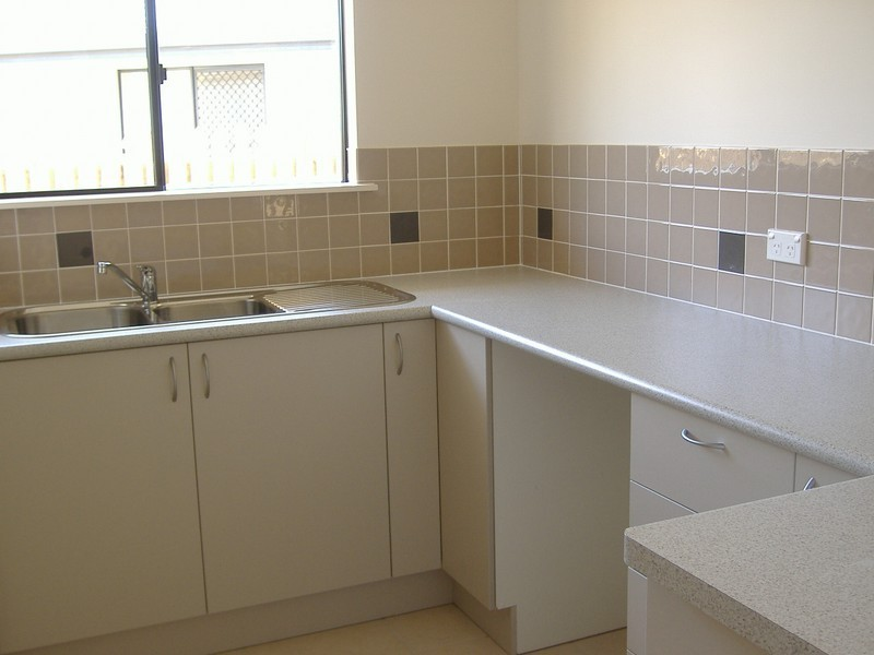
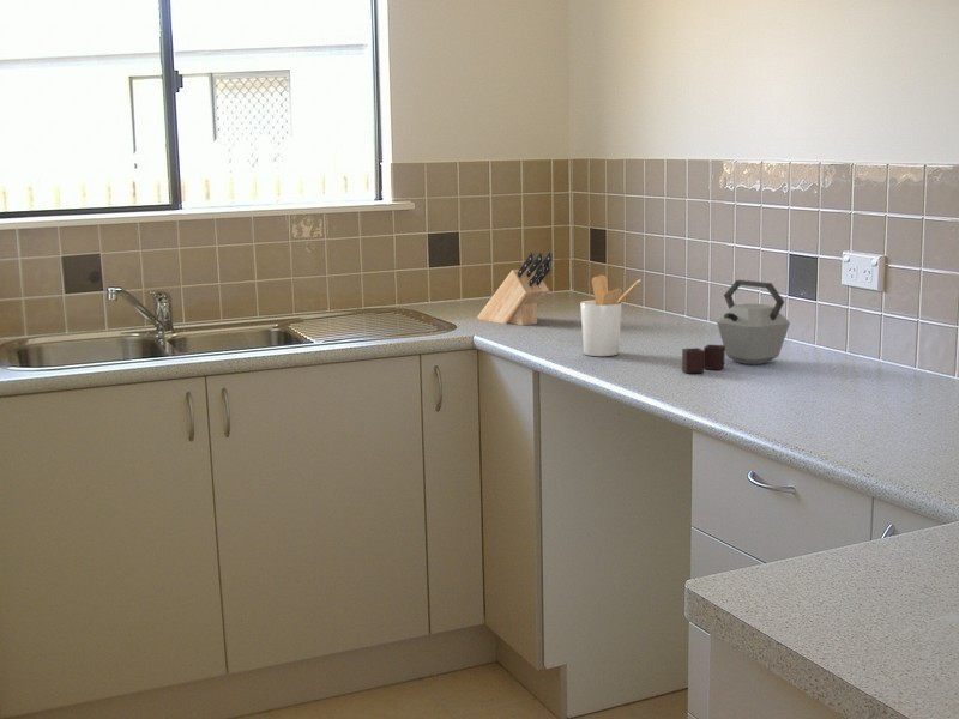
+ kettle (730, 325)
+ utensil holder (611, 315)
+ knife block (517, 286)
